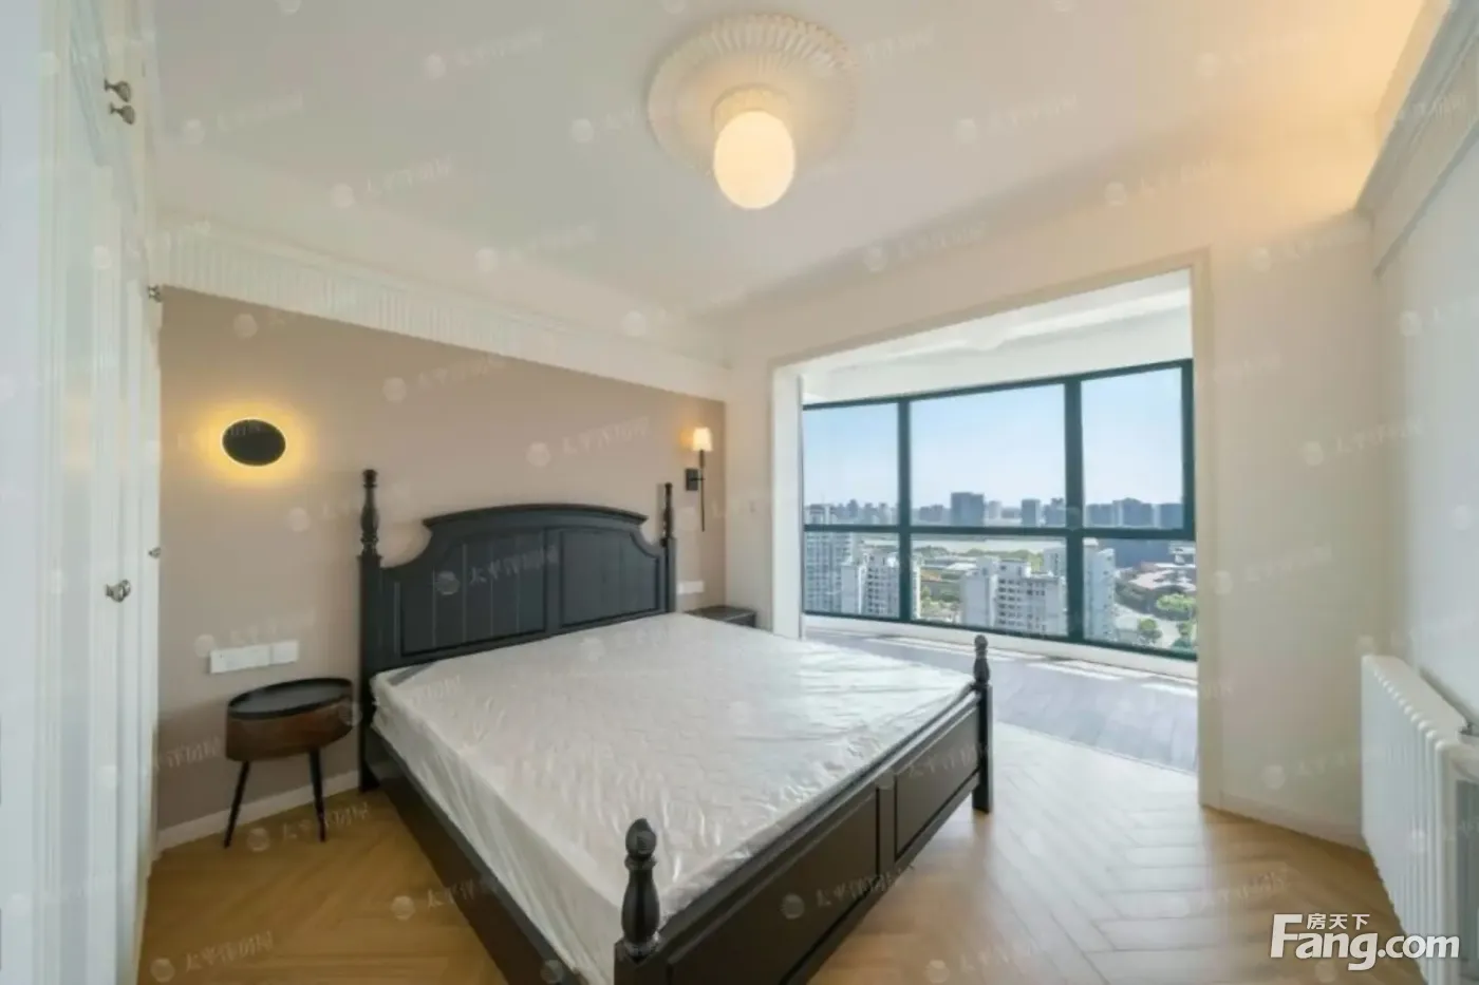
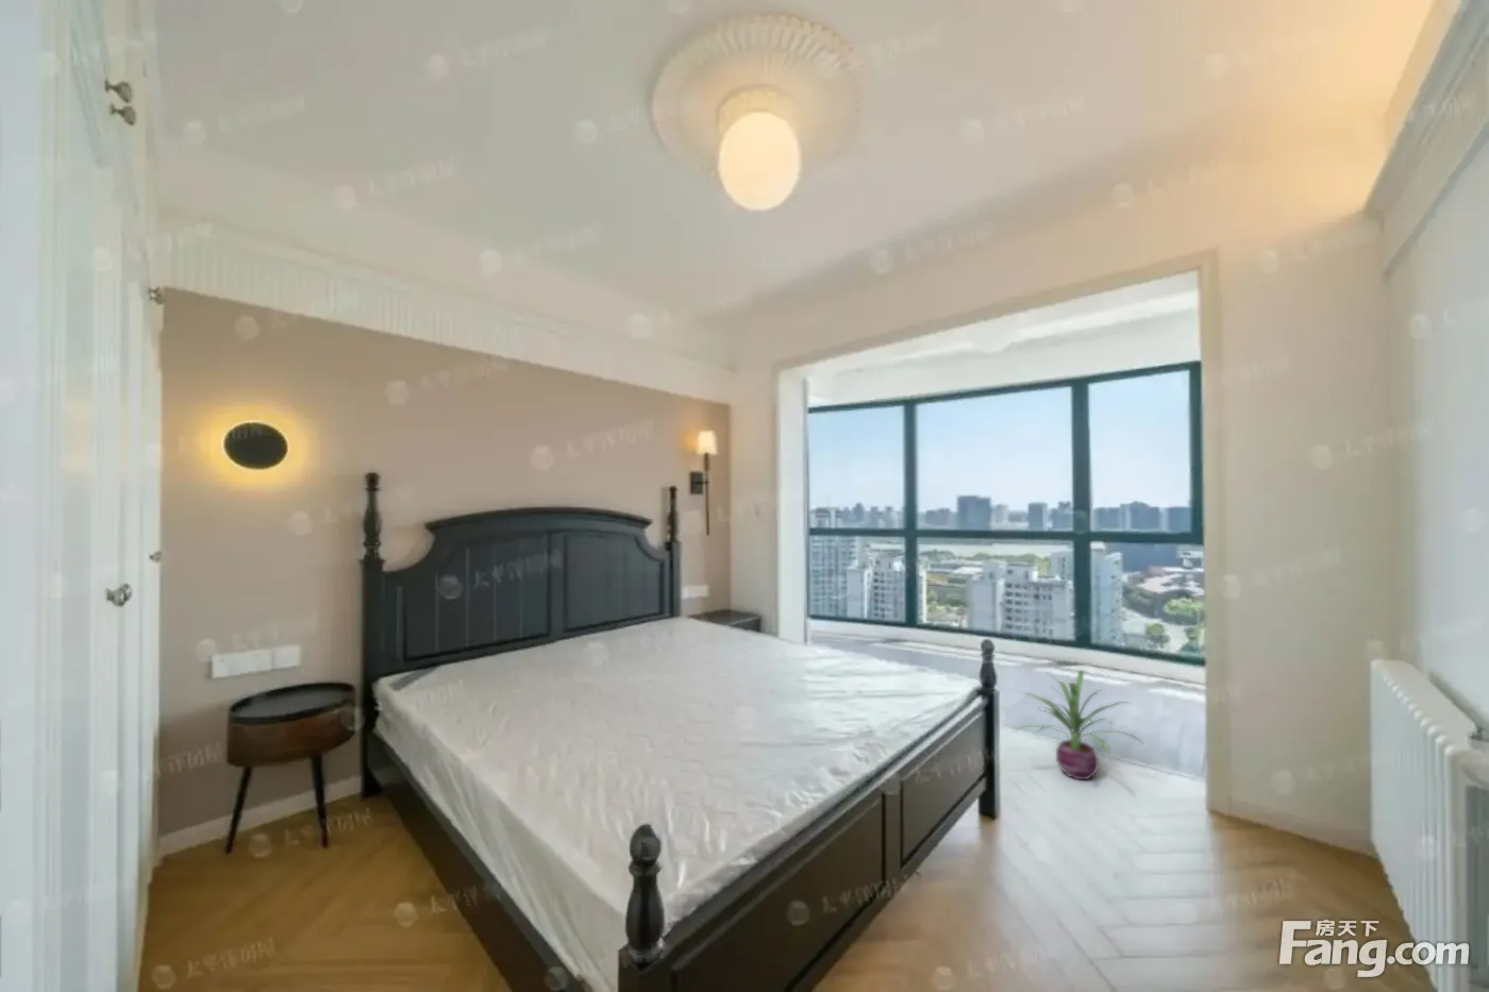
+ decorative plant (1067, 724)
